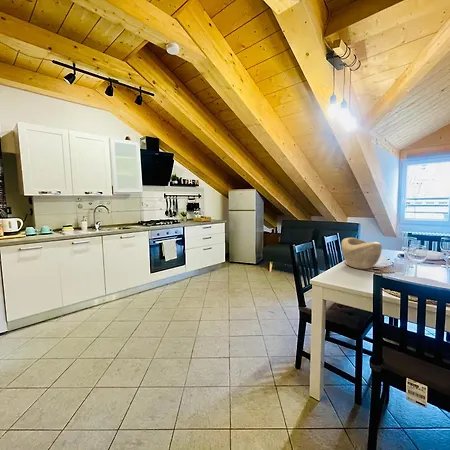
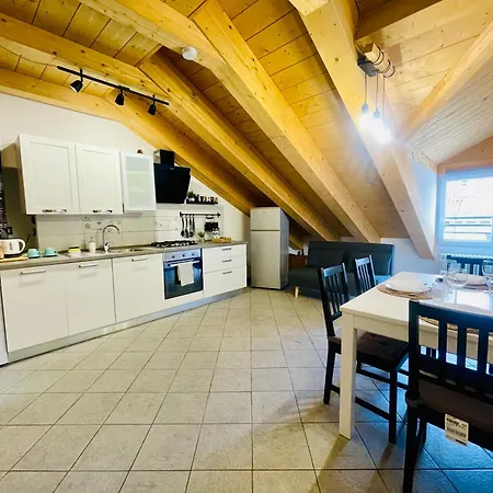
- decorative bowl (360, 253)
